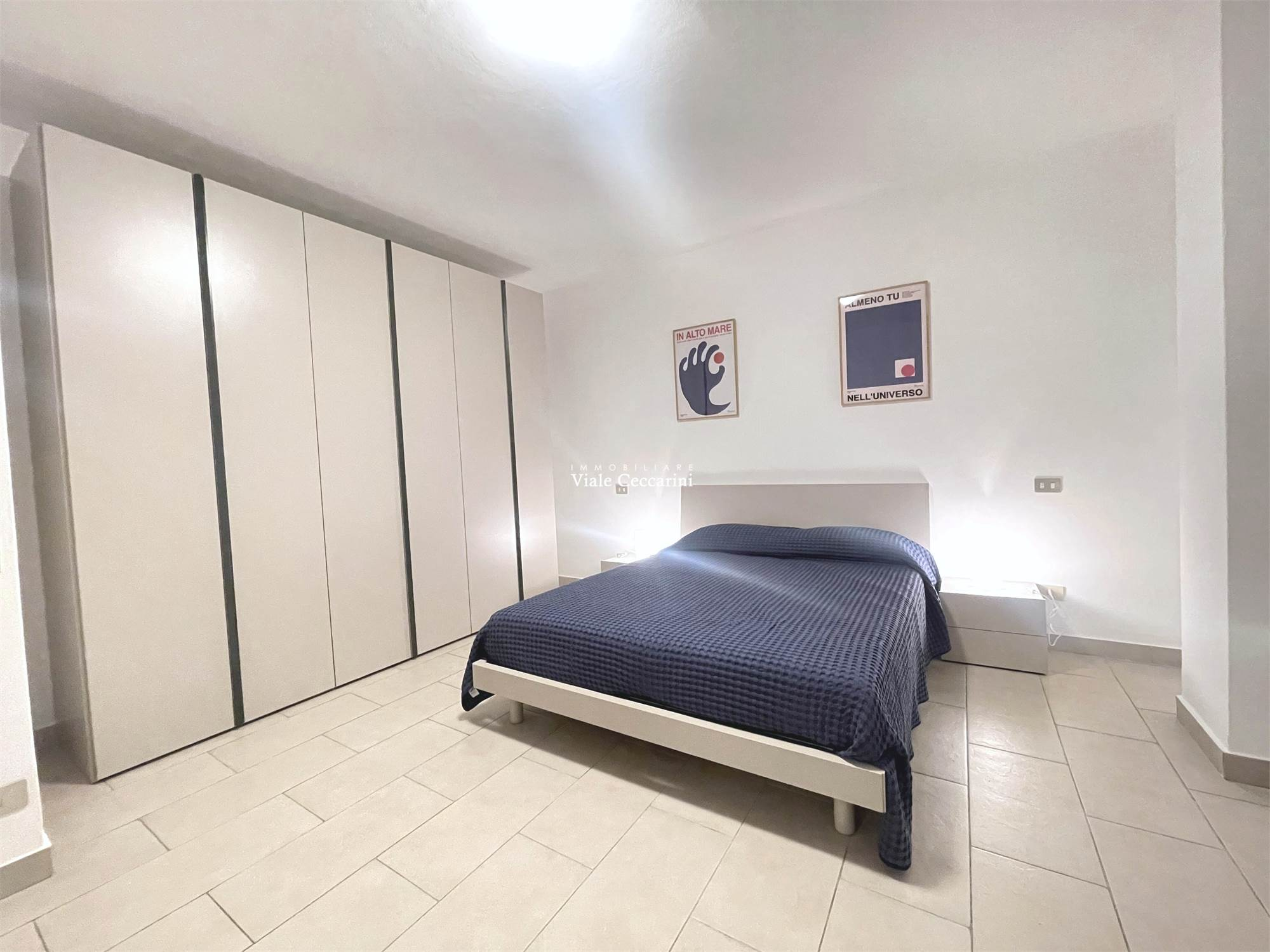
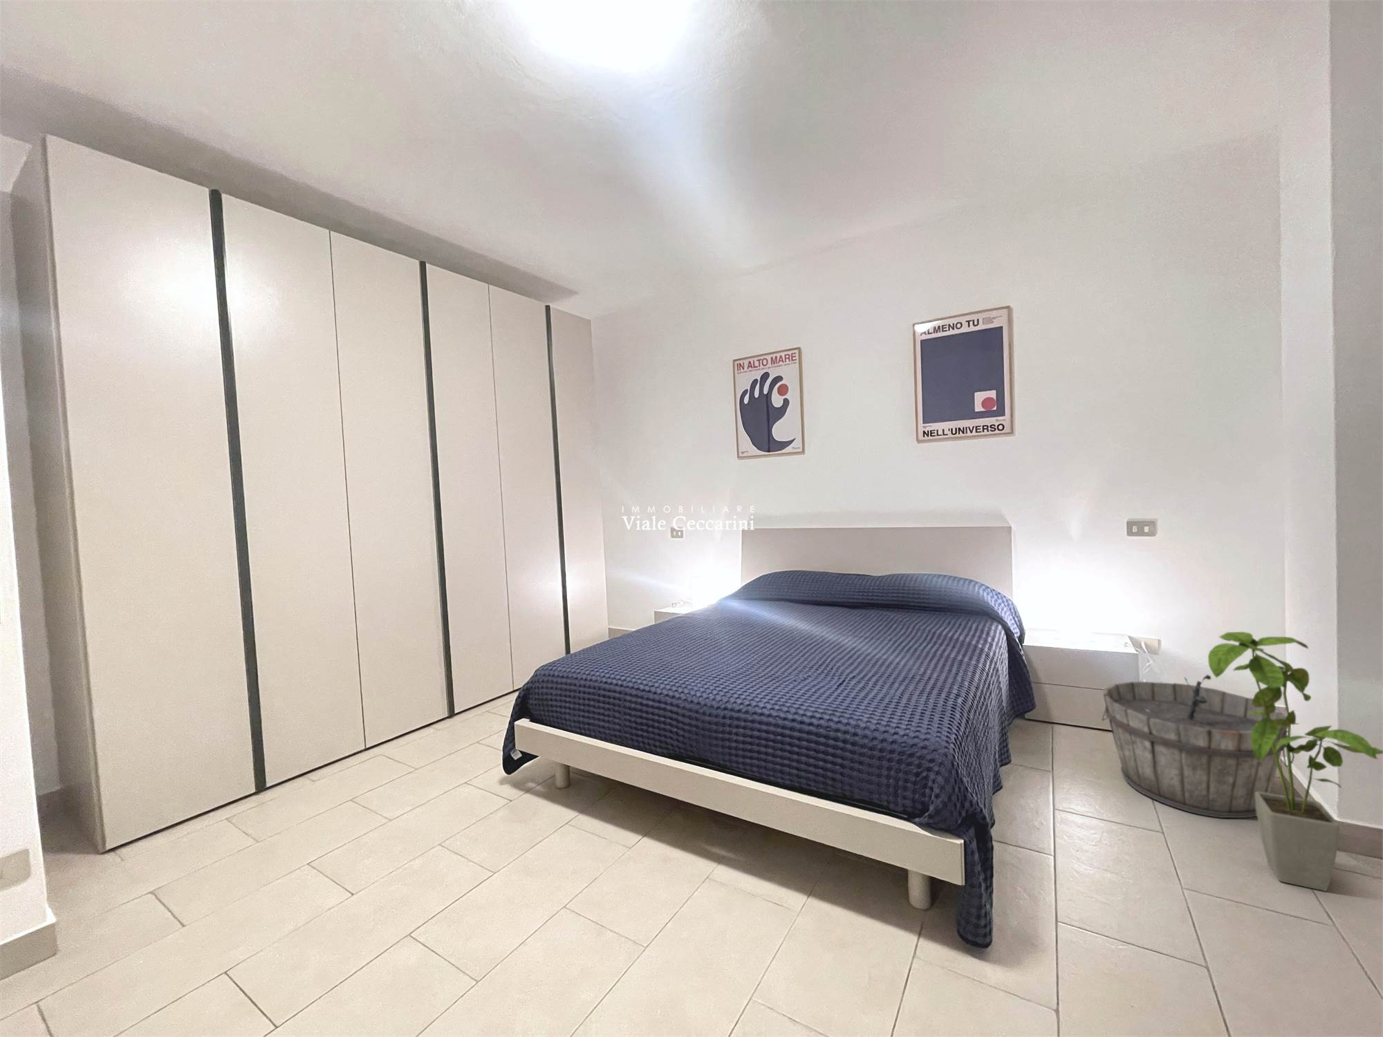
+ wooden bucket (1189, 730)
+ house plant (1287, 761)
